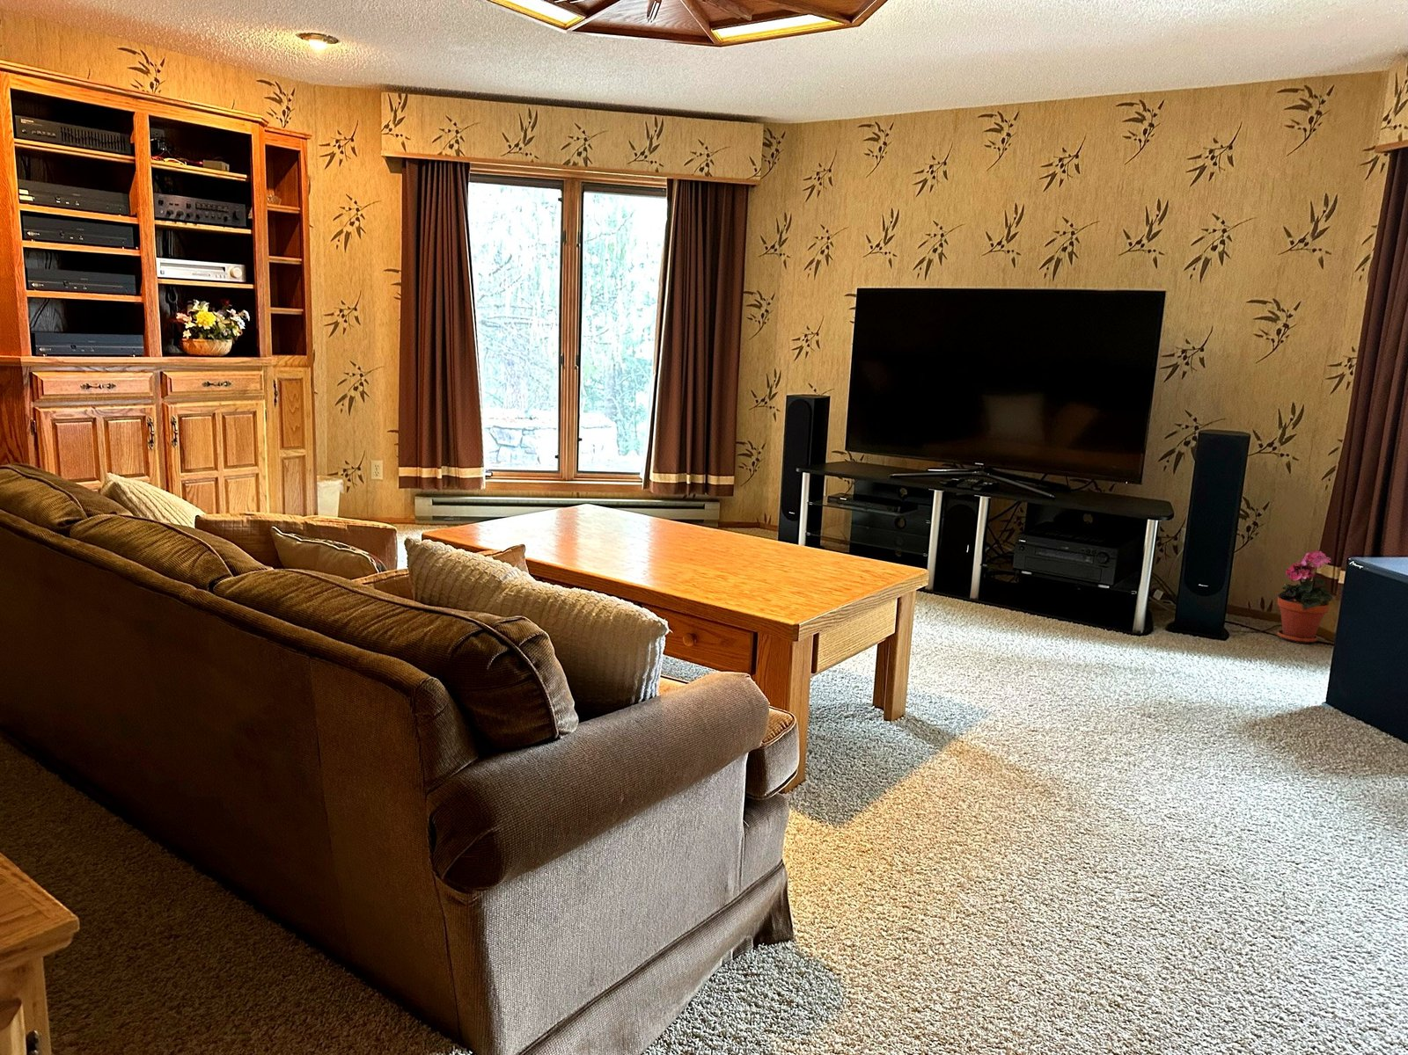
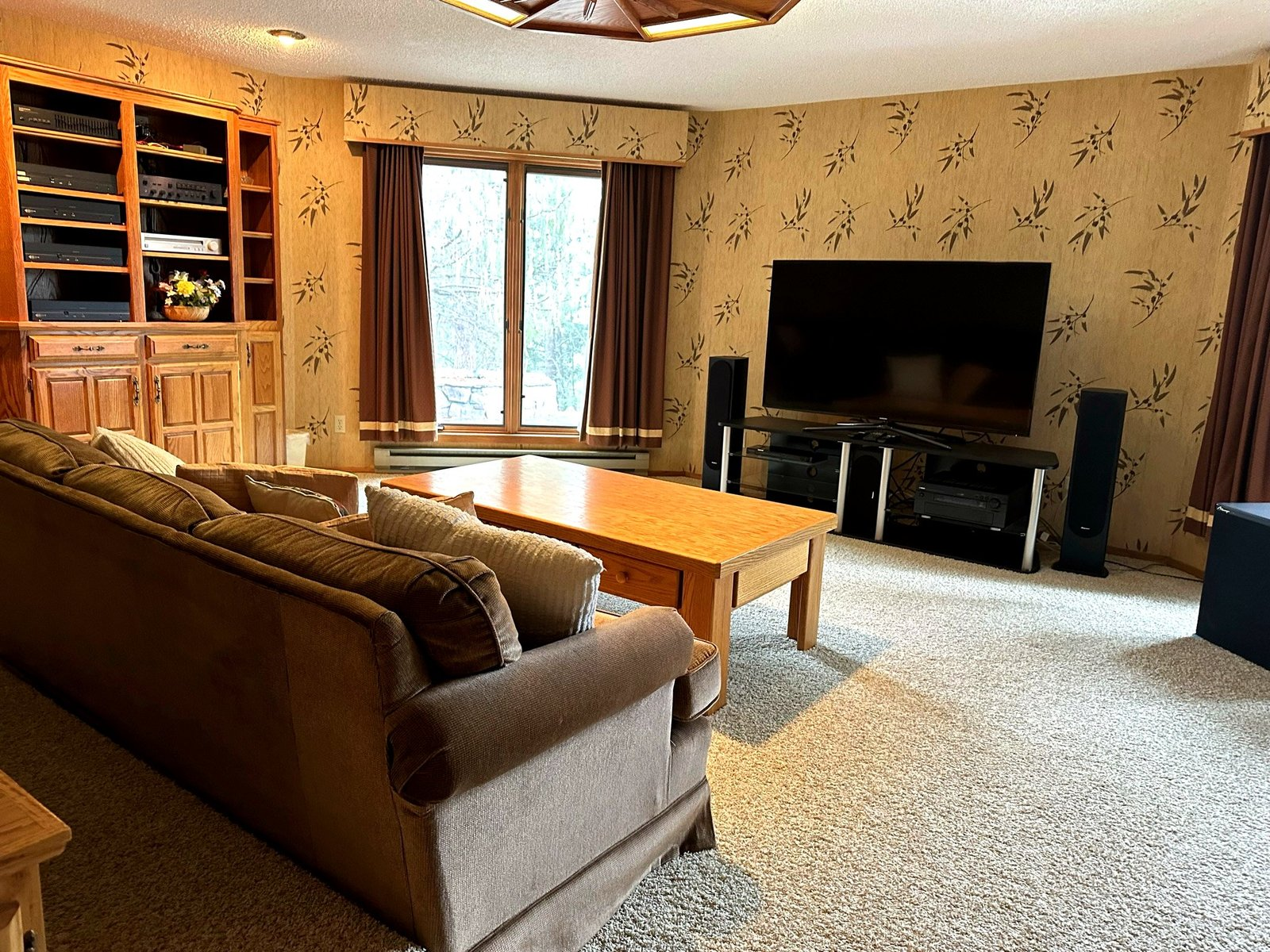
- potted plant (1305, 594)
